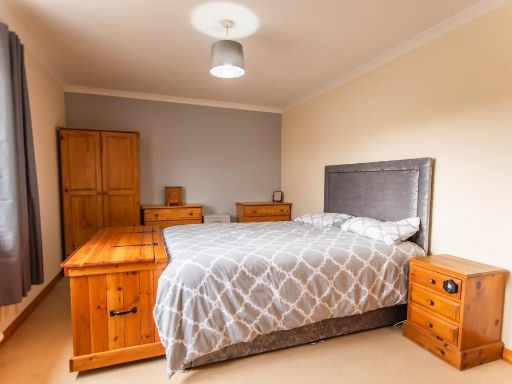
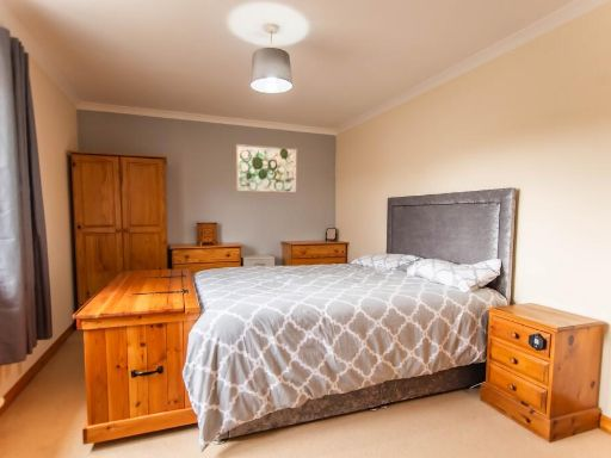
+ wall art (267, 169)
